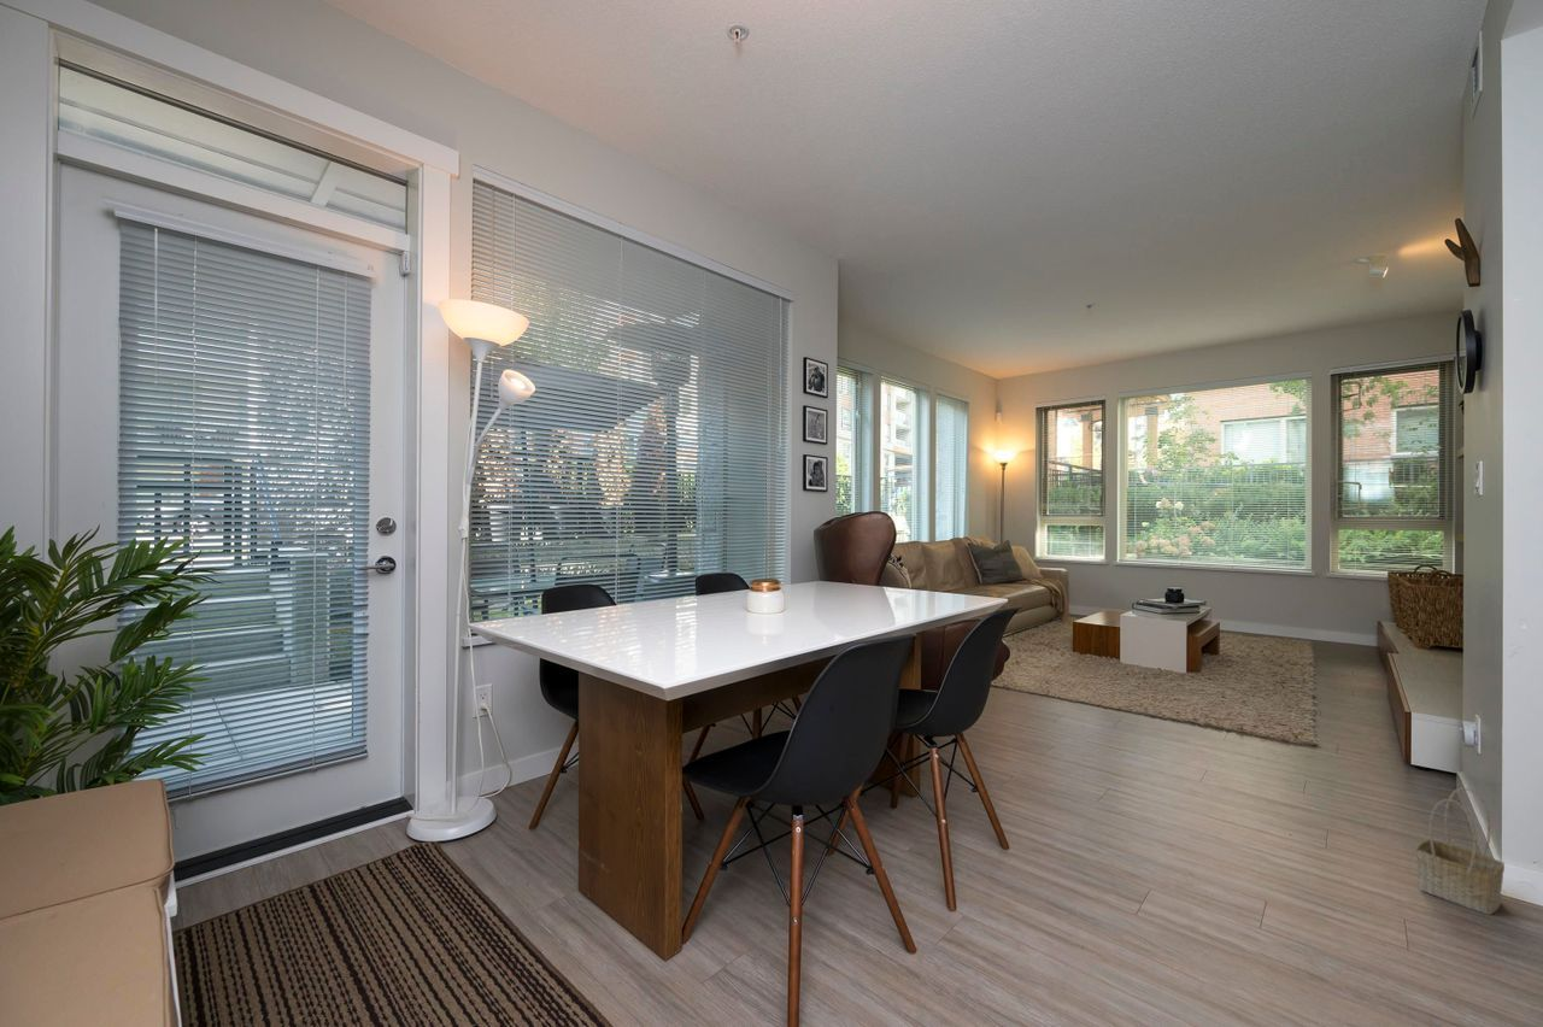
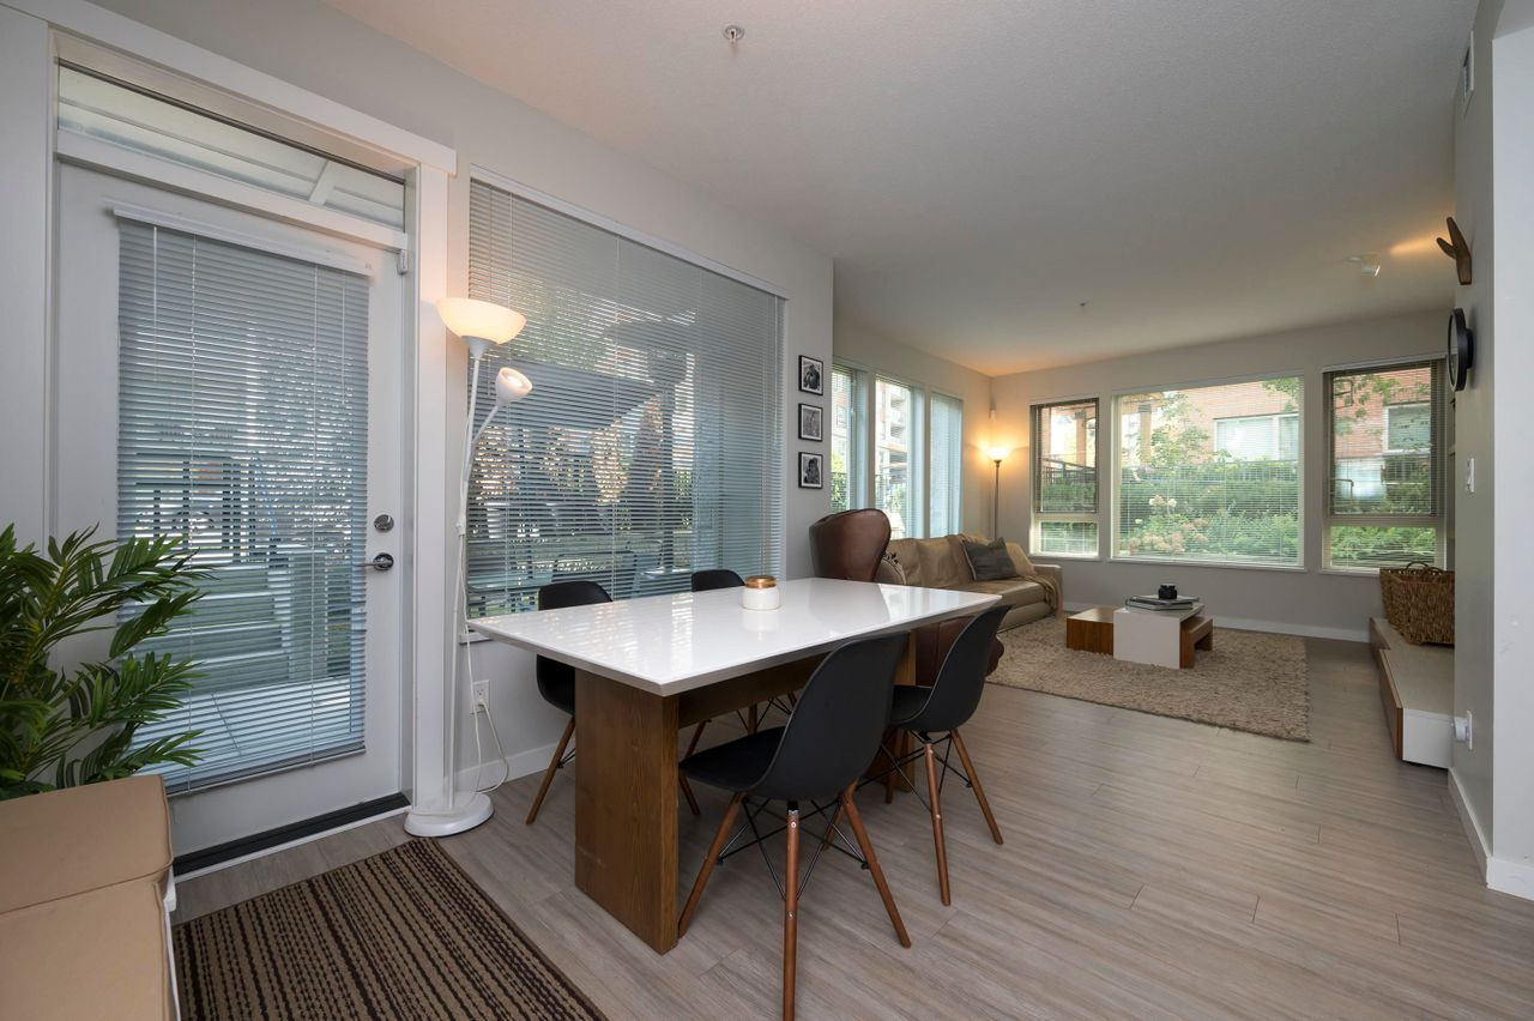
- basket (1459, 847)
